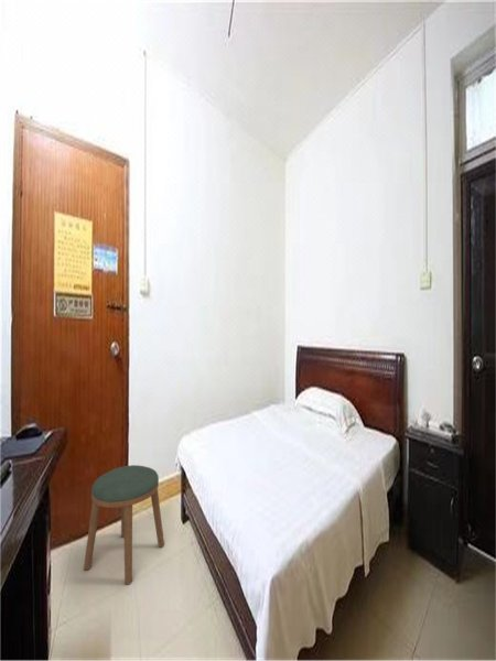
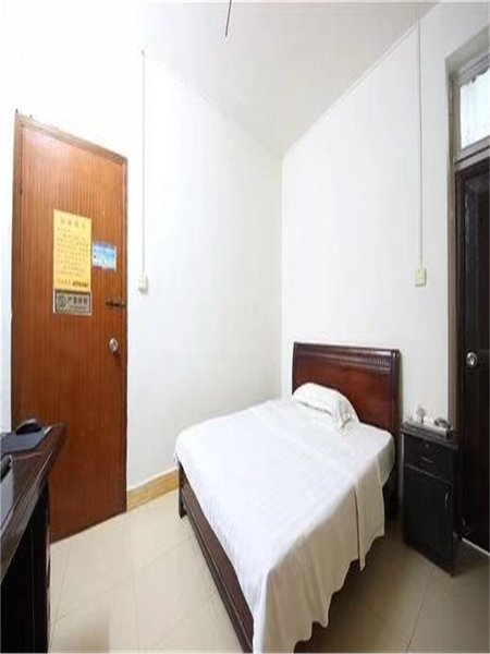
- stool (126, 514)
